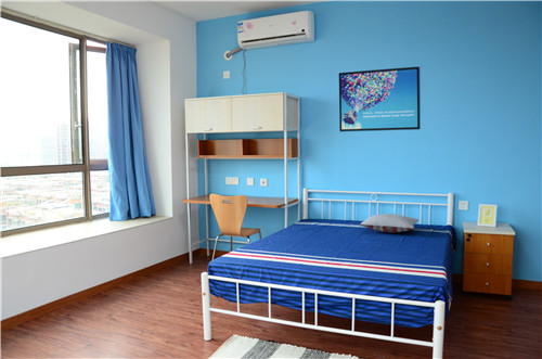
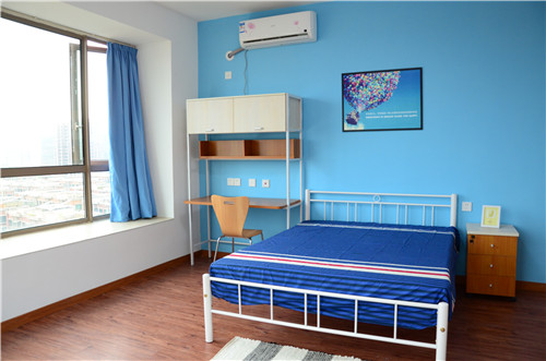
- pillow (390, 221)
